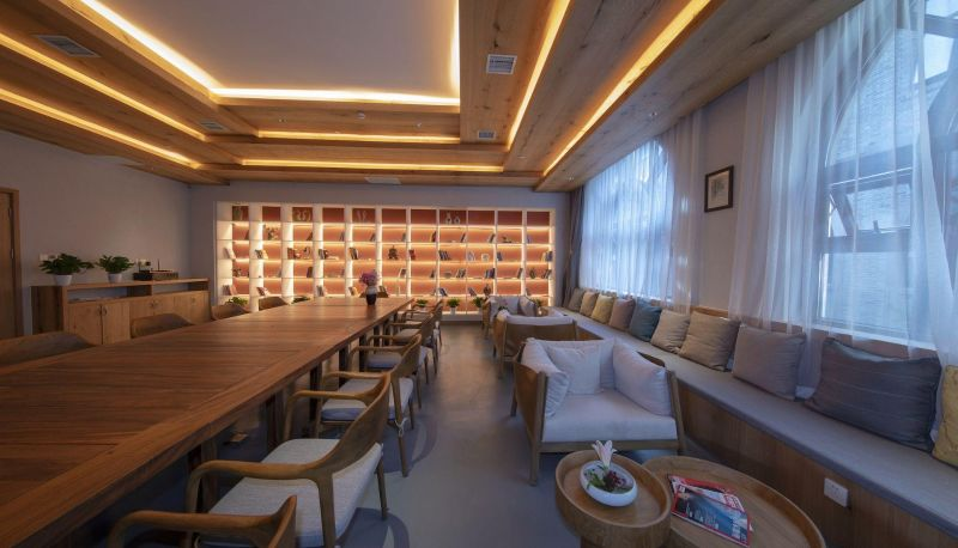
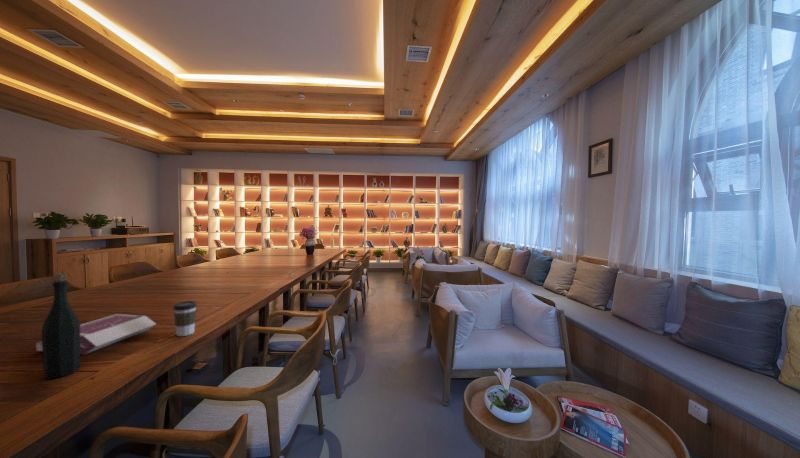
+ bottle (61, 323)
+ coffee cup (185, 318)
+ book (101, 332)
